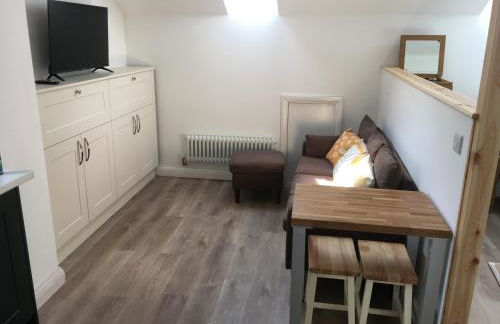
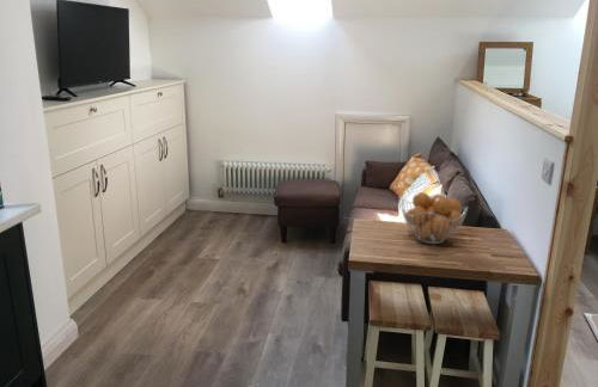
+ fruit basket (433, 216)
